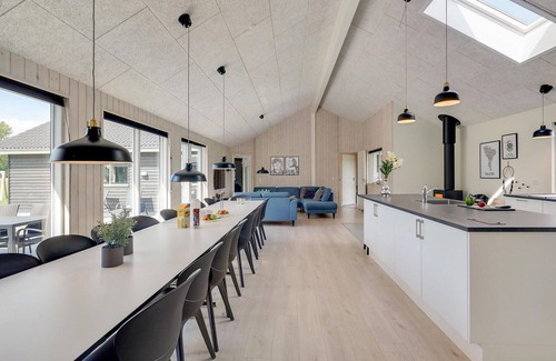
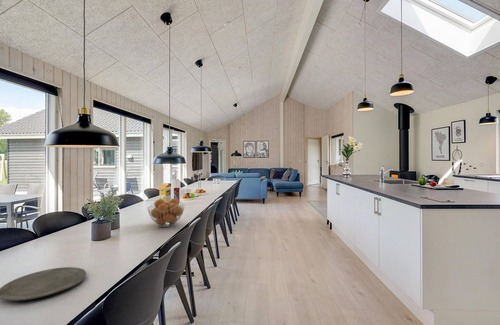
+ plate (45, 283)
+ fruit basket (166, 211)
